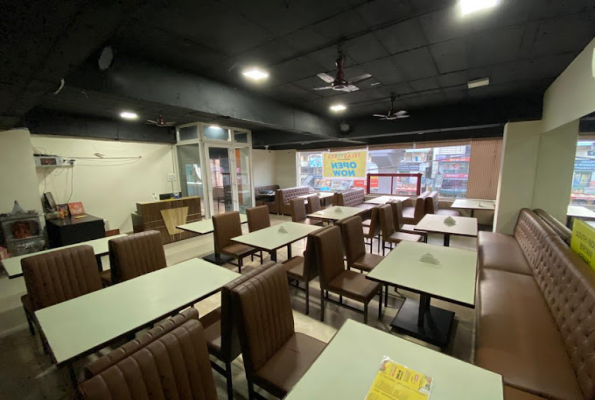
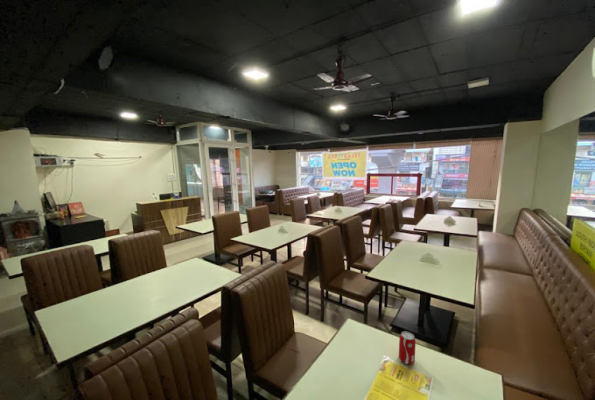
+ beverage can (407, 347)
